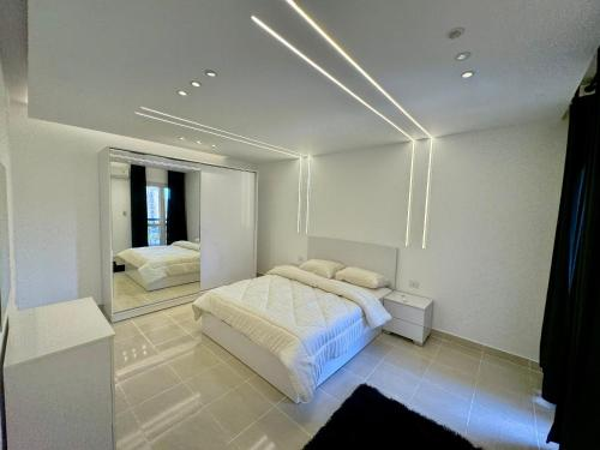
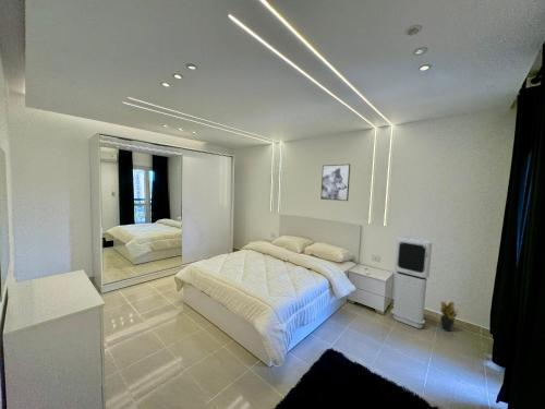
+ wall art (335, 182)
+ air purifier (412, 278)
+ potted plant (448, 314)
